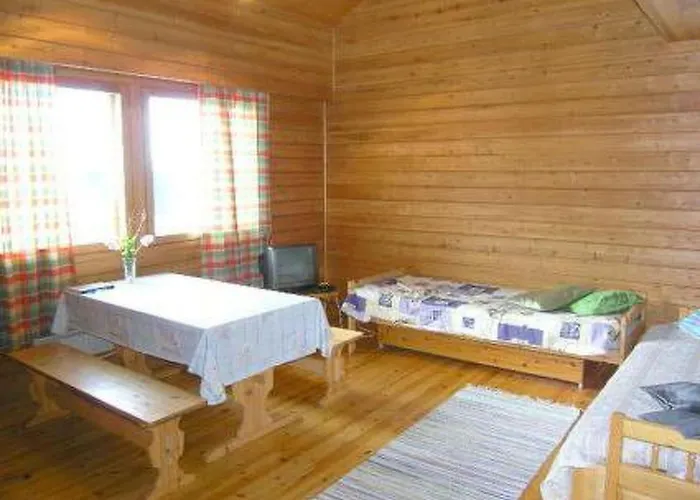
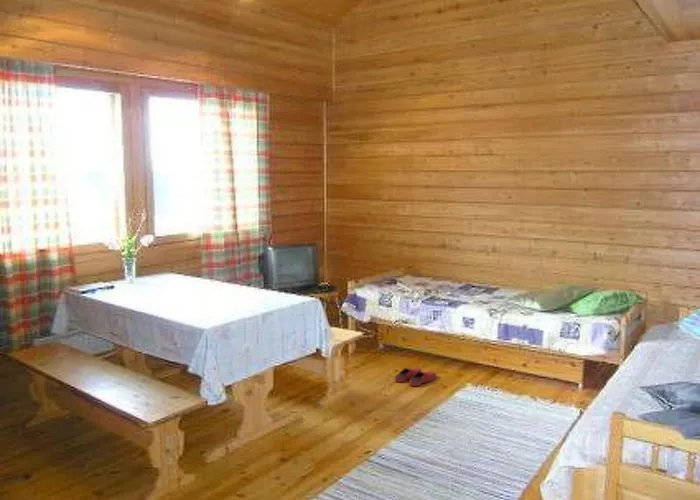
+ slippers (415, 373)
